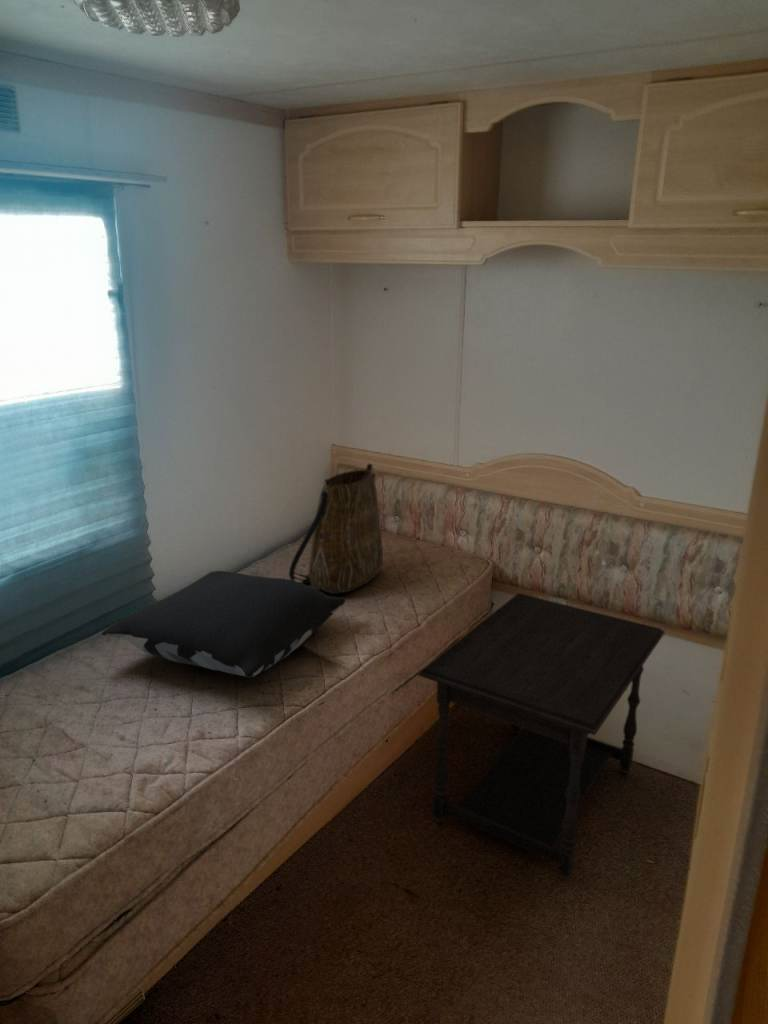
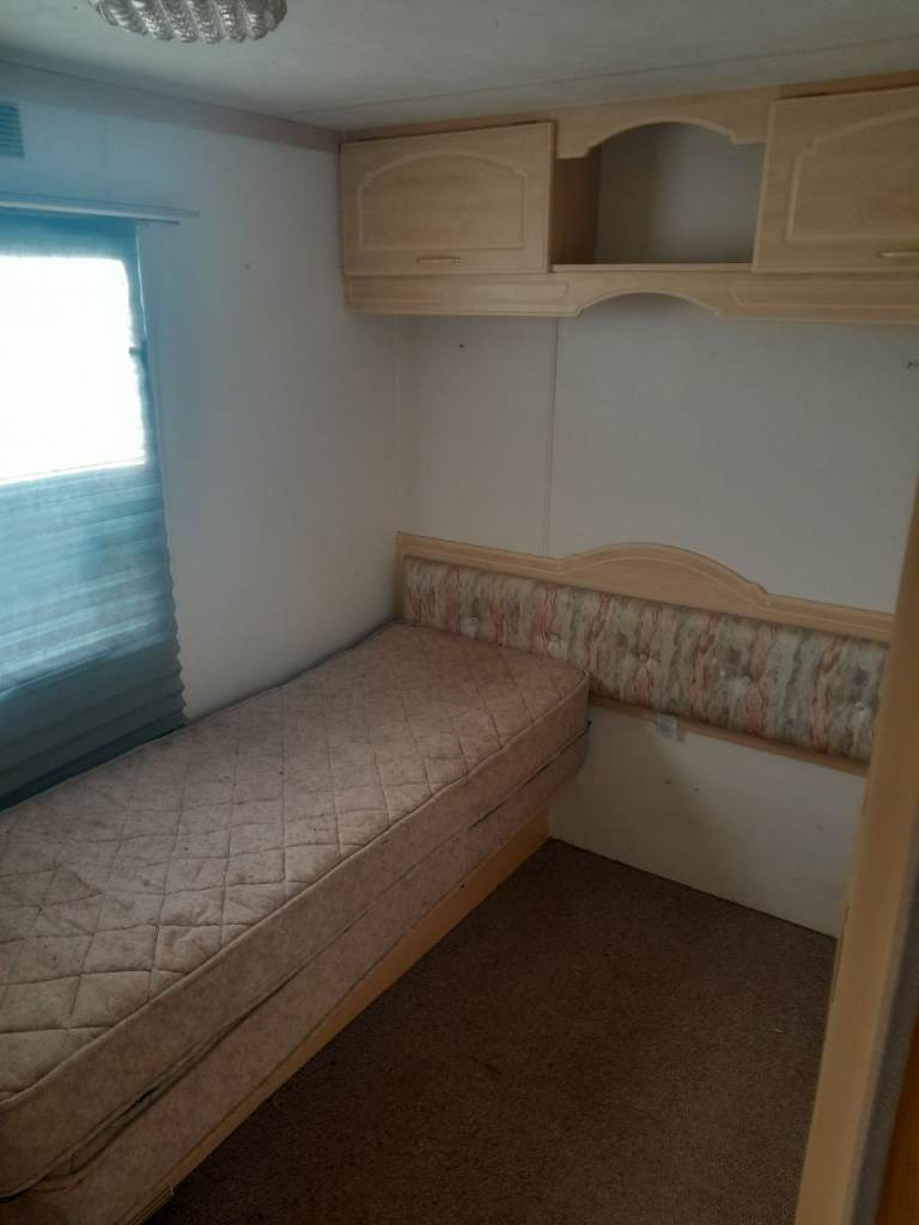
- pillow (229, 617)
- side table (542, 724)
- tote bag (343, 526)
